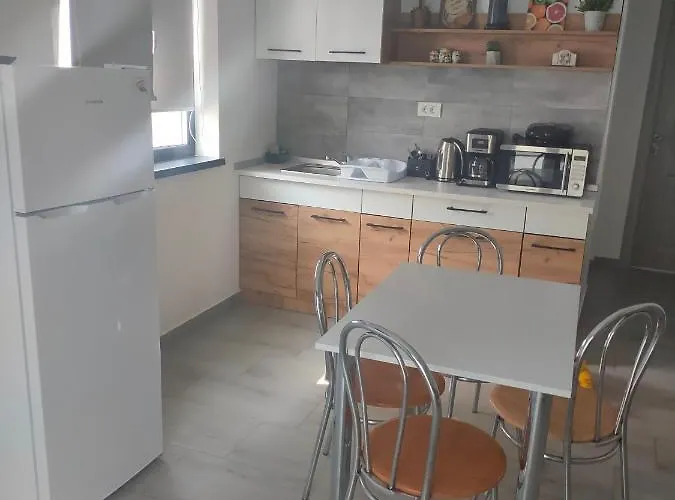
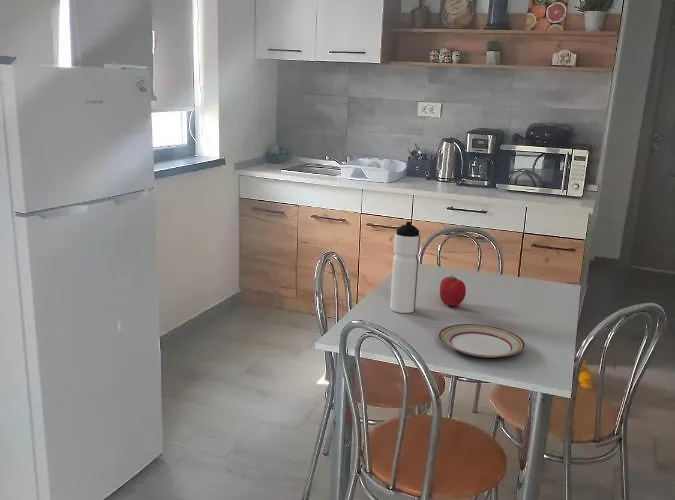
+ plate (480, 342)
+ water bottle (405, 266)
+ fruit (452, 290)
